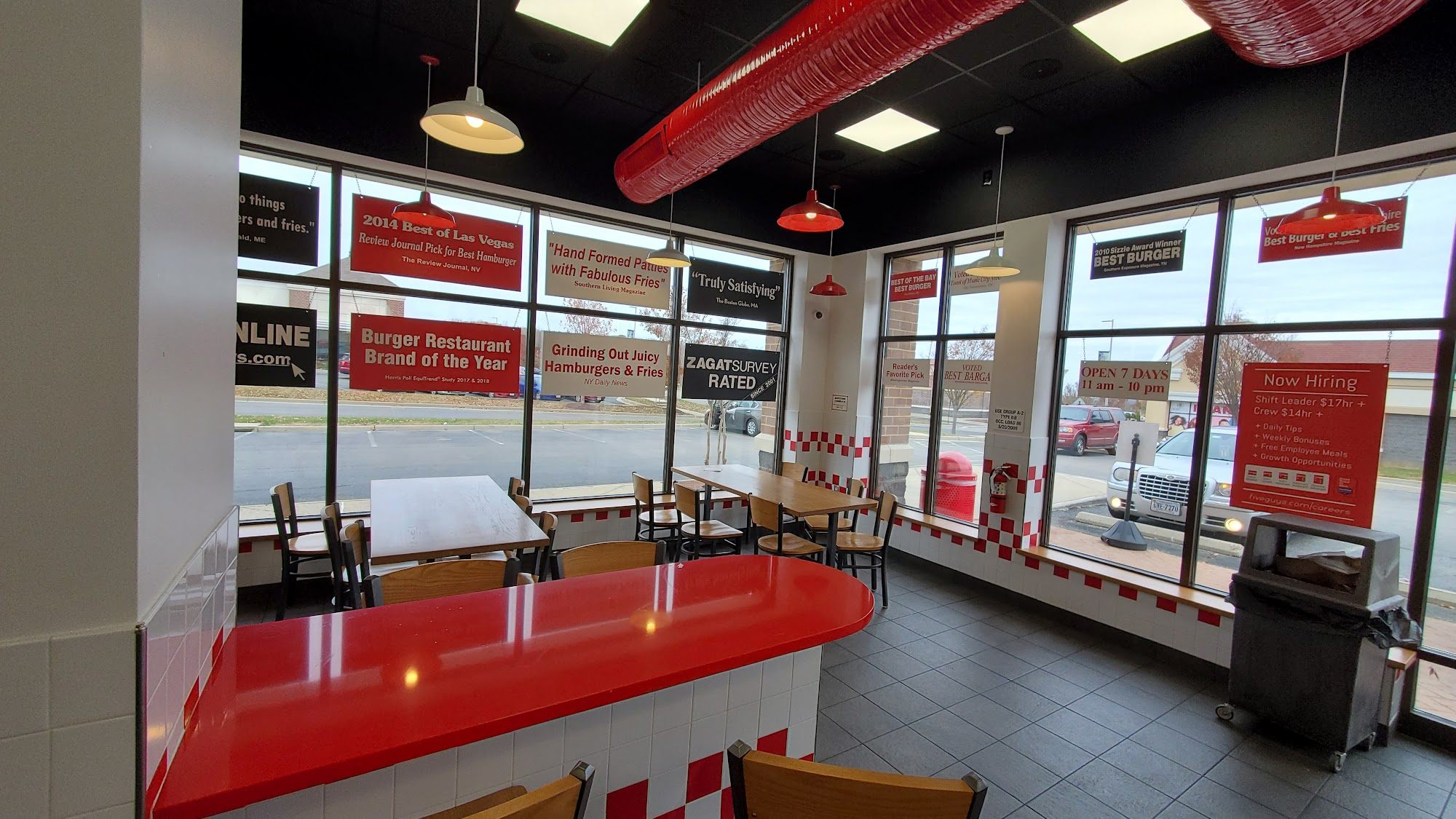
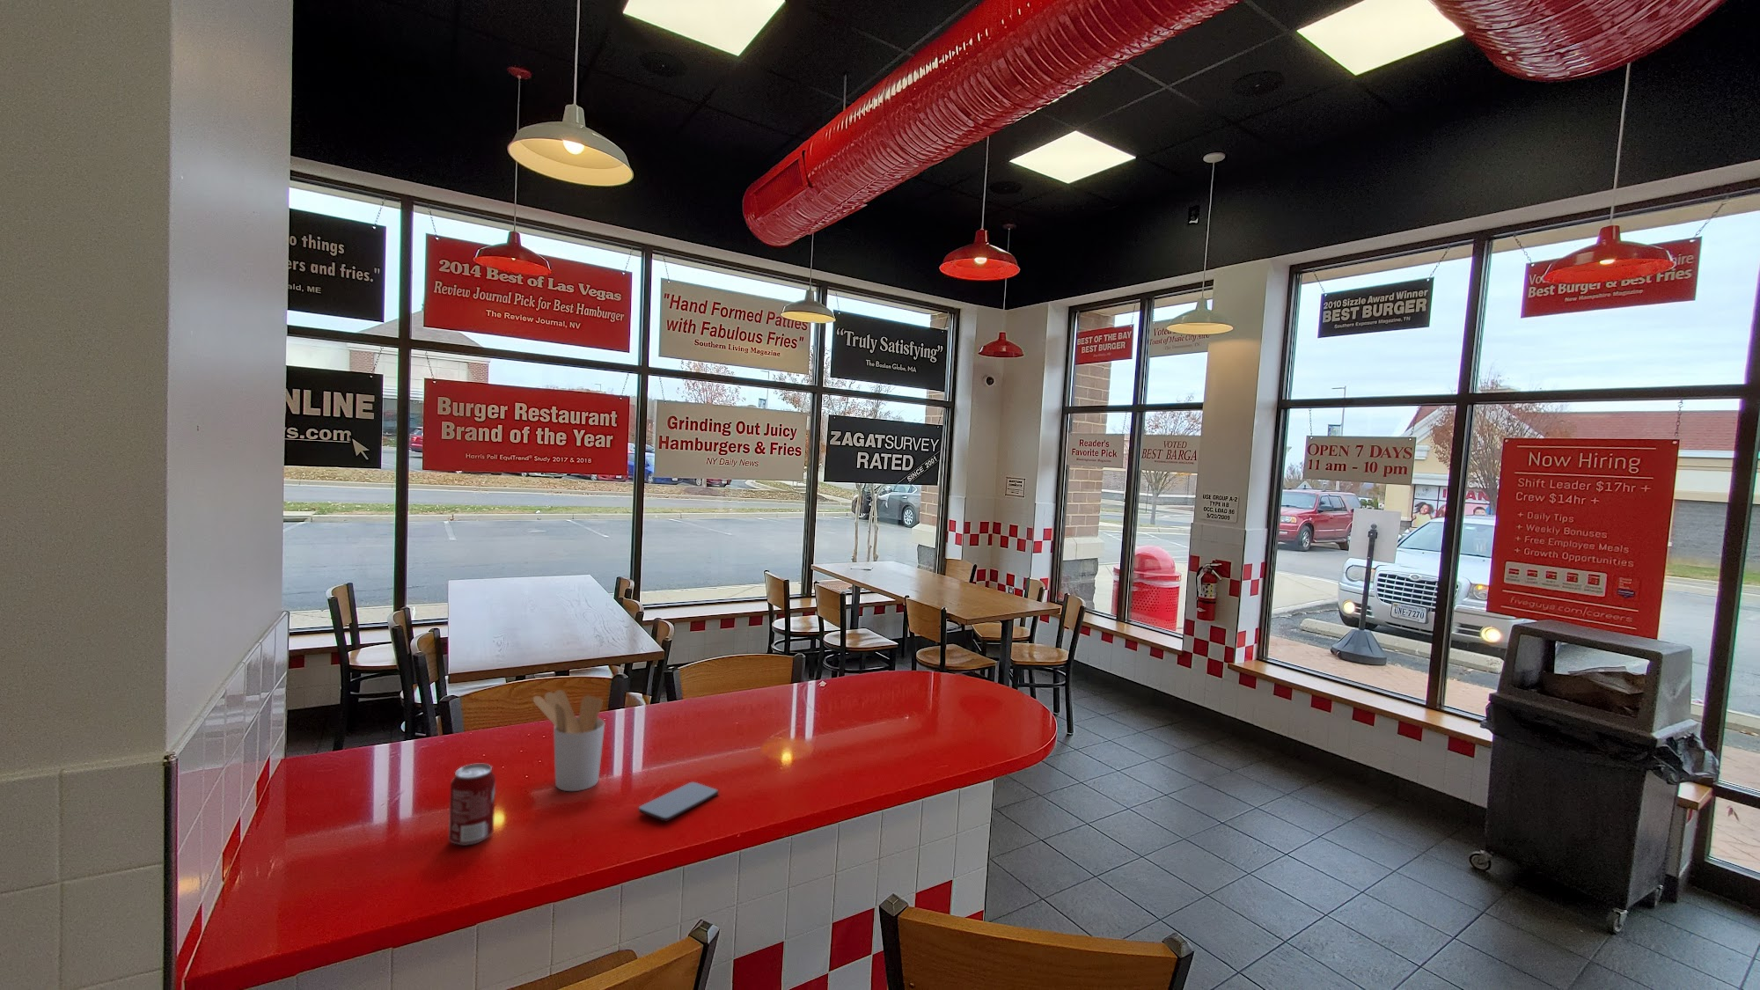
+ soda can (471, 804)
+ smartphone (679, 800)
+ utensil holder (568, 736)
